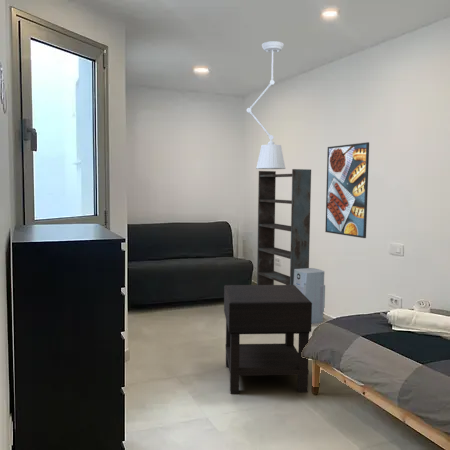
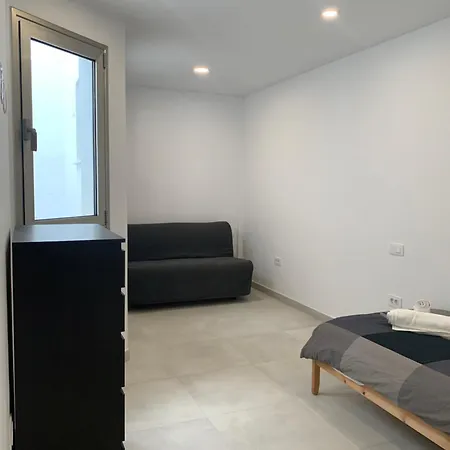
- air purifier (308, 295)
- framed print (345, 190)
- nightstand (264, 333)
- pendant lamp (256, 102)
- bookshelf (274, 239)
